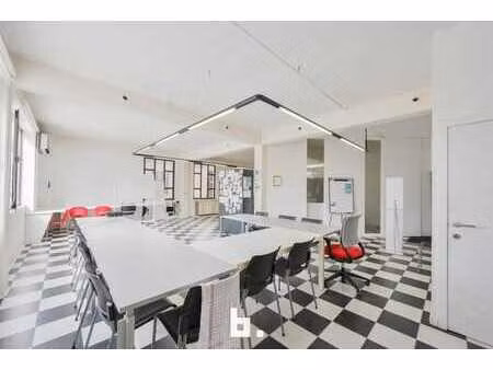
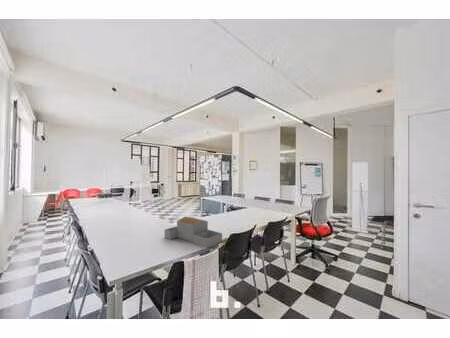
+ architectural model (192, 229)
